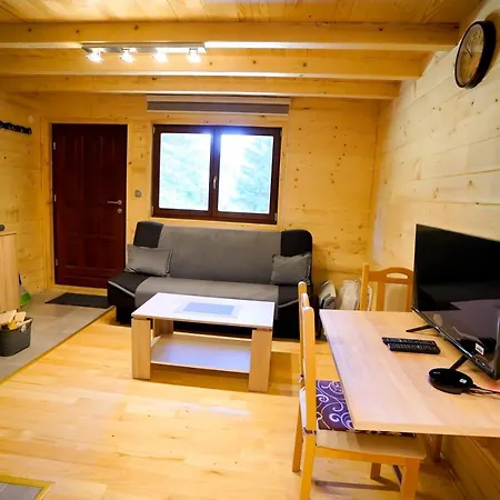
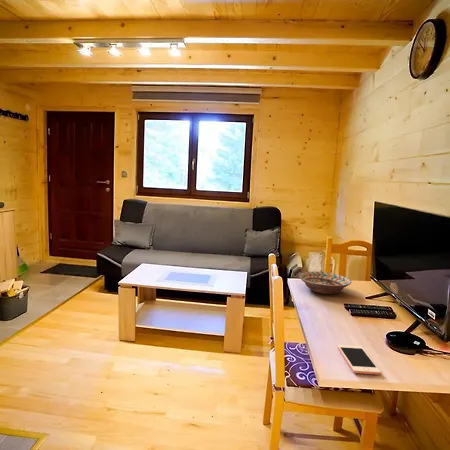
+ cell phone (357, 358)
+ decorative bowl (324, 284)
